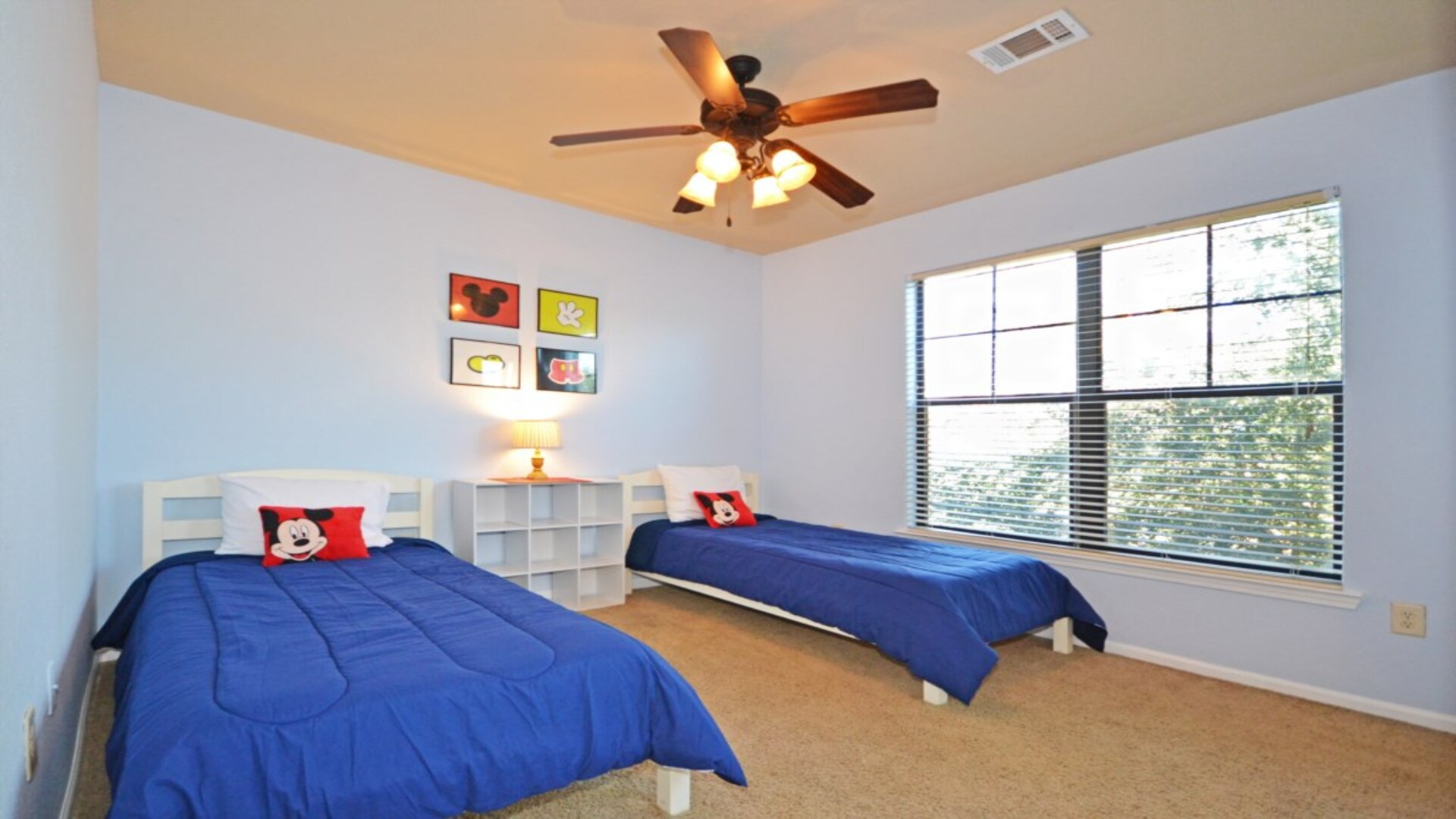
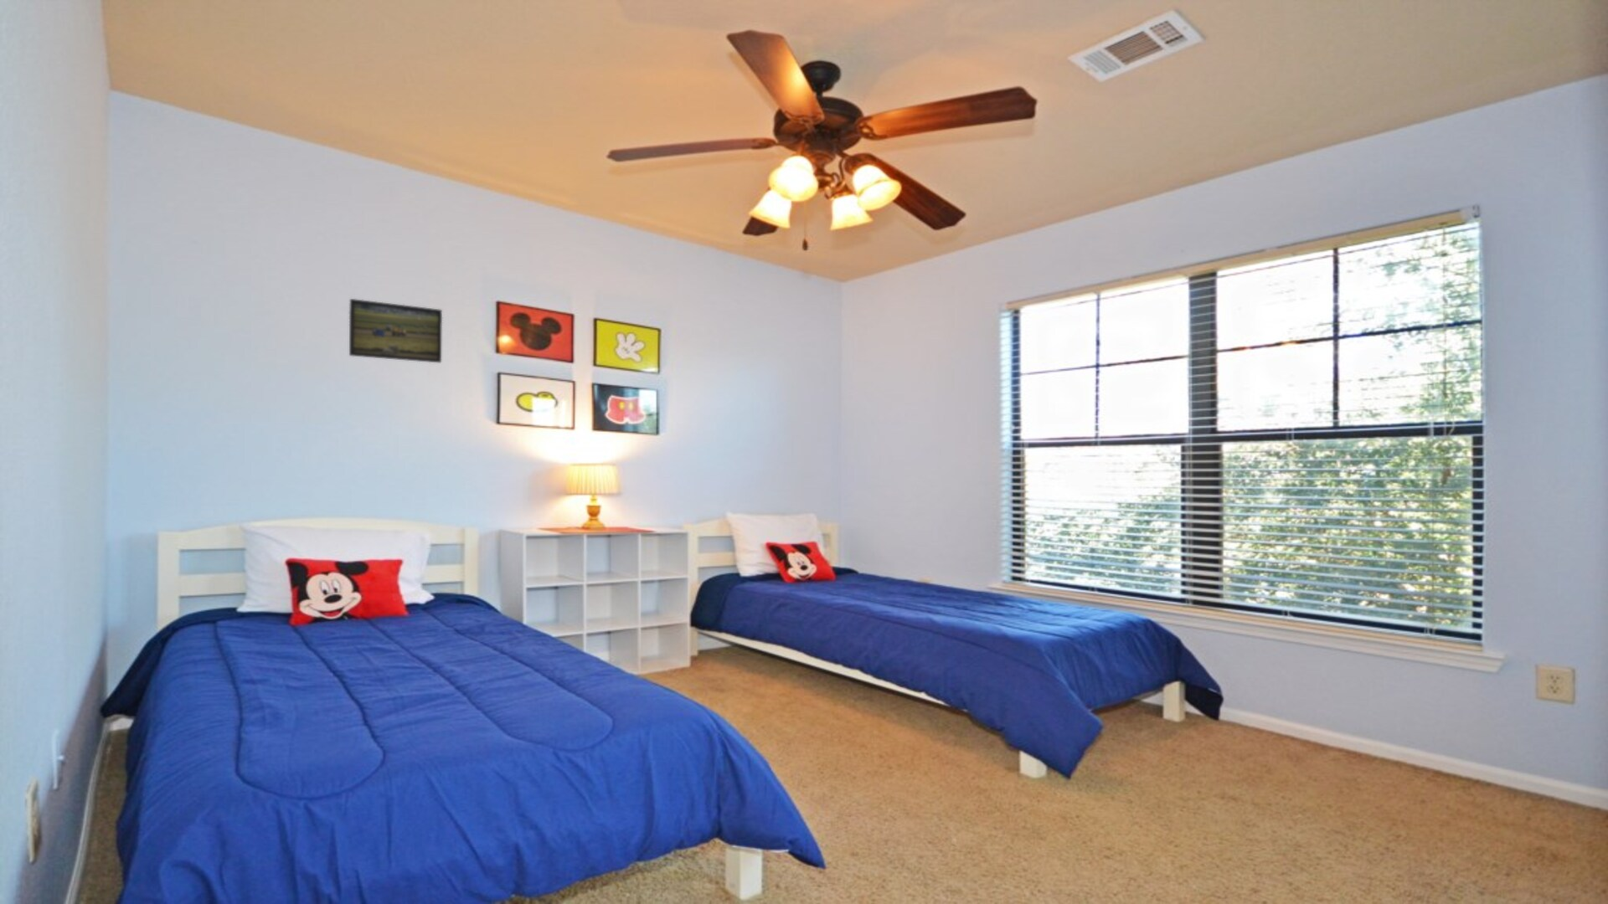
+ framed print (396, 331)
